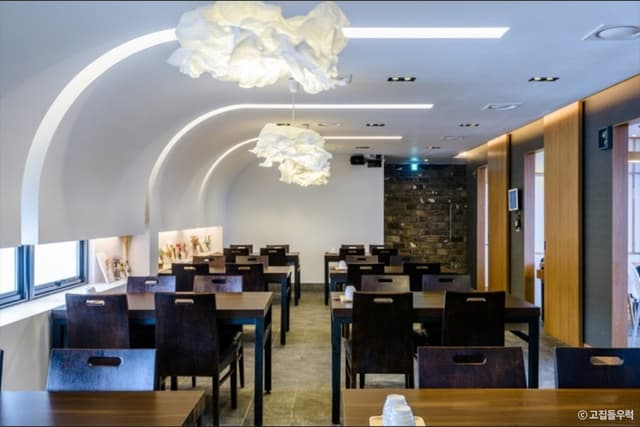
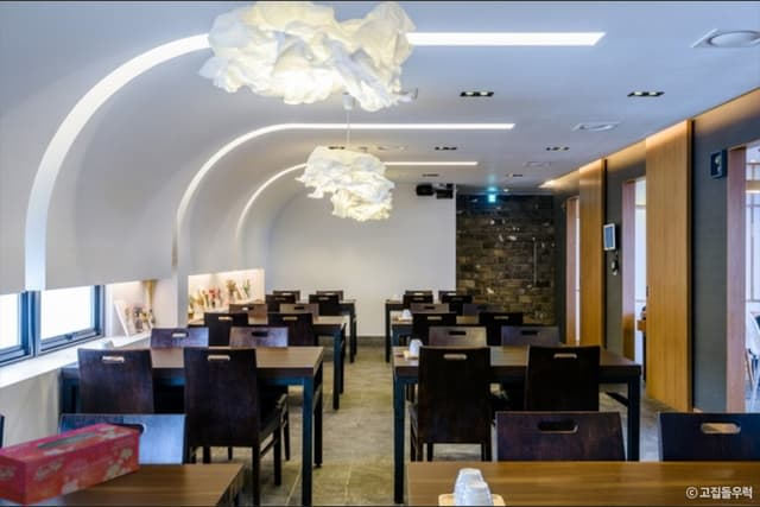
+ tissue box (68, 461)
